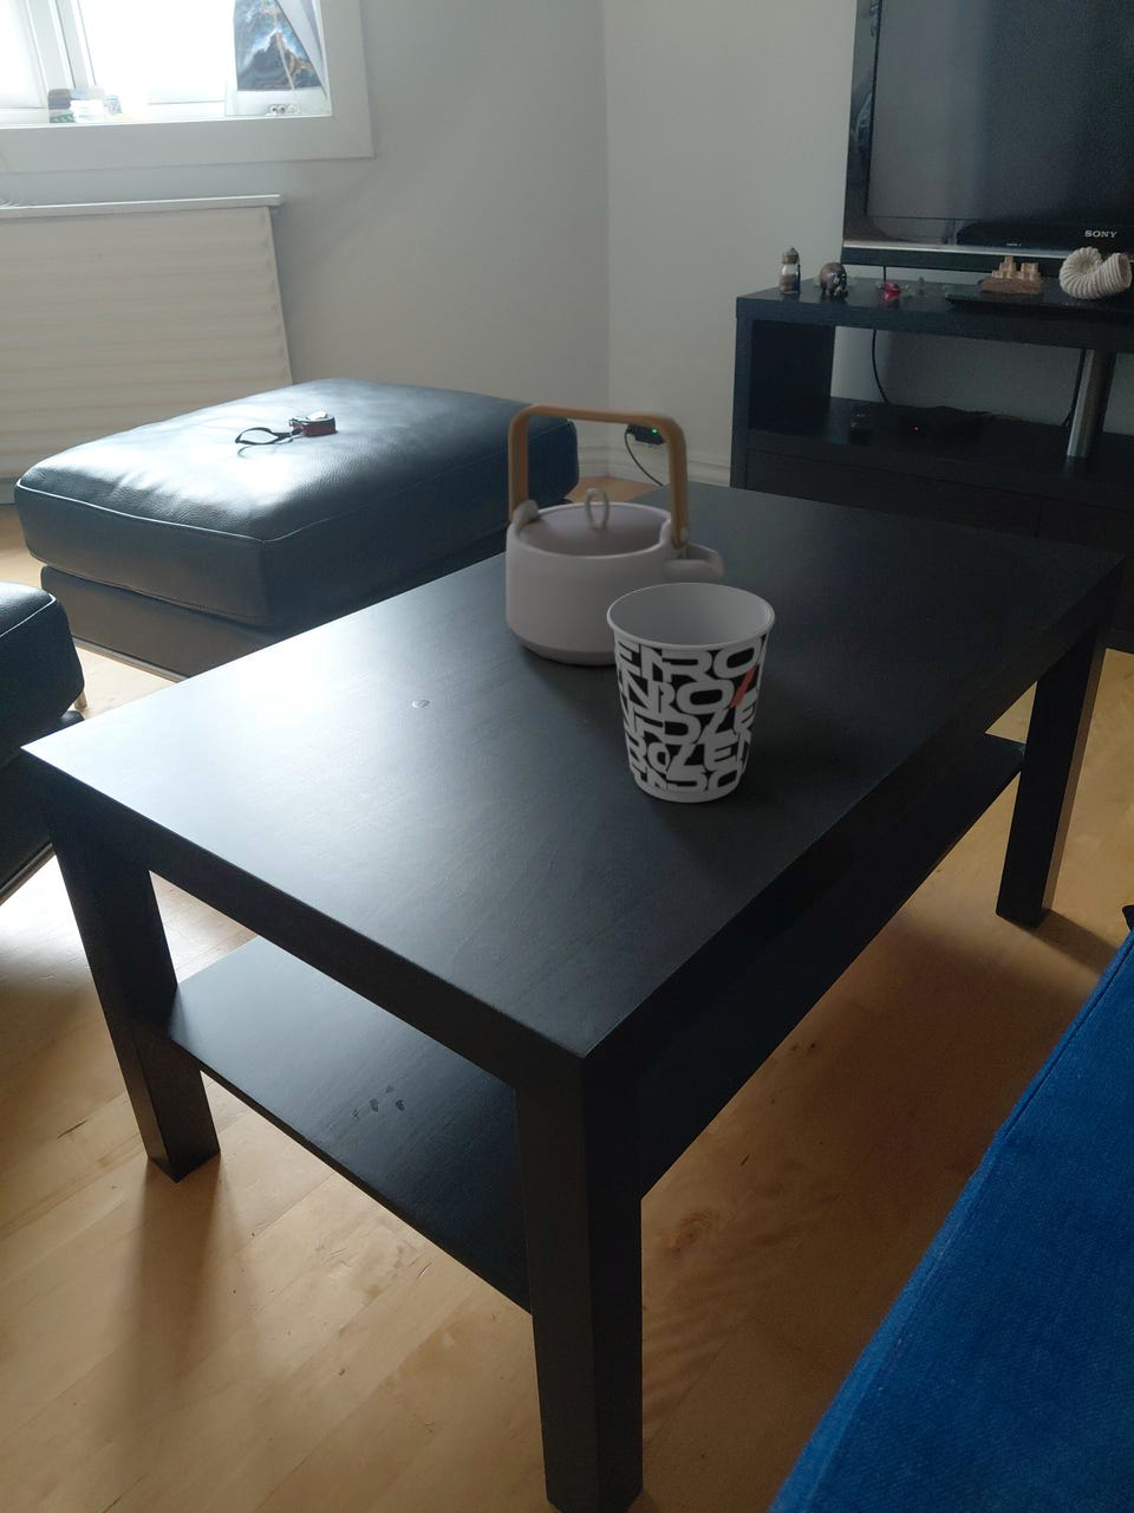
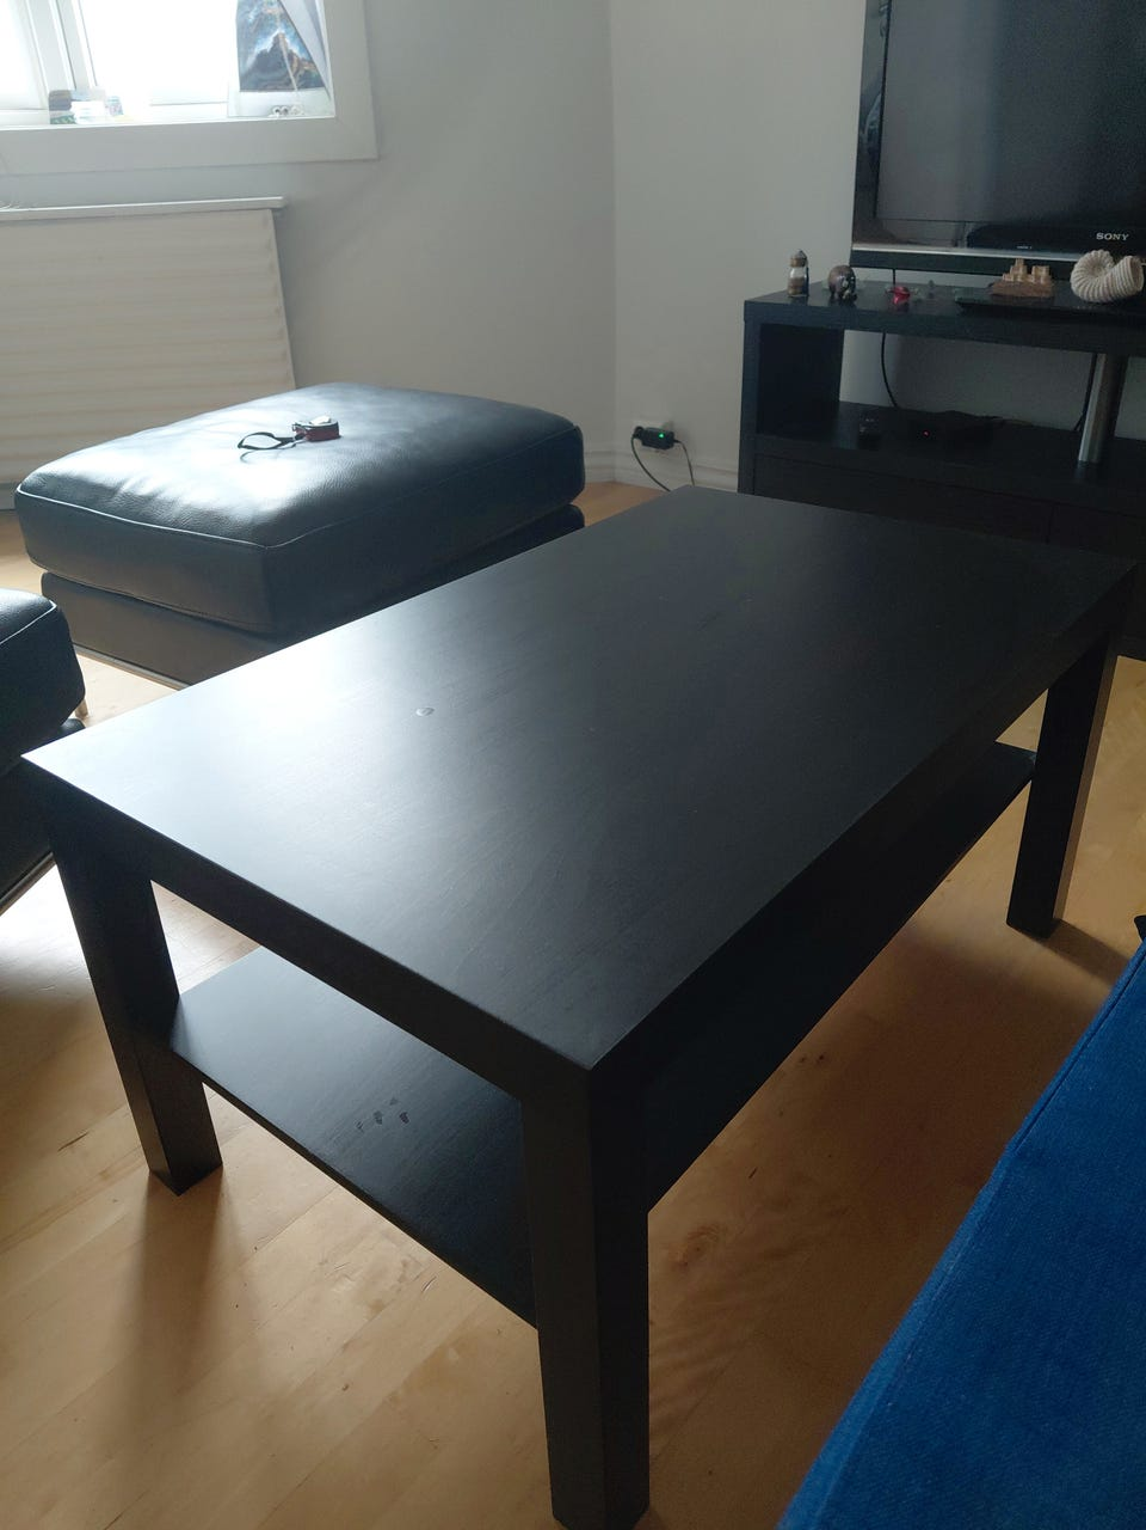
- teapot (613, 529)
- cup (687, 696)
